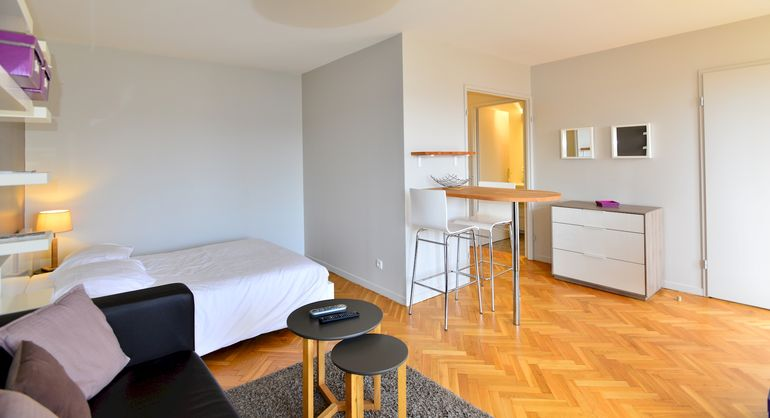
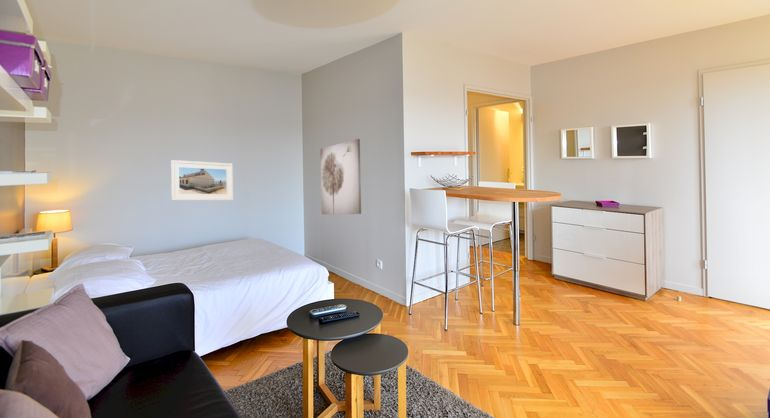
+ wall art (339, 179)
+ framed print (203, 181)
